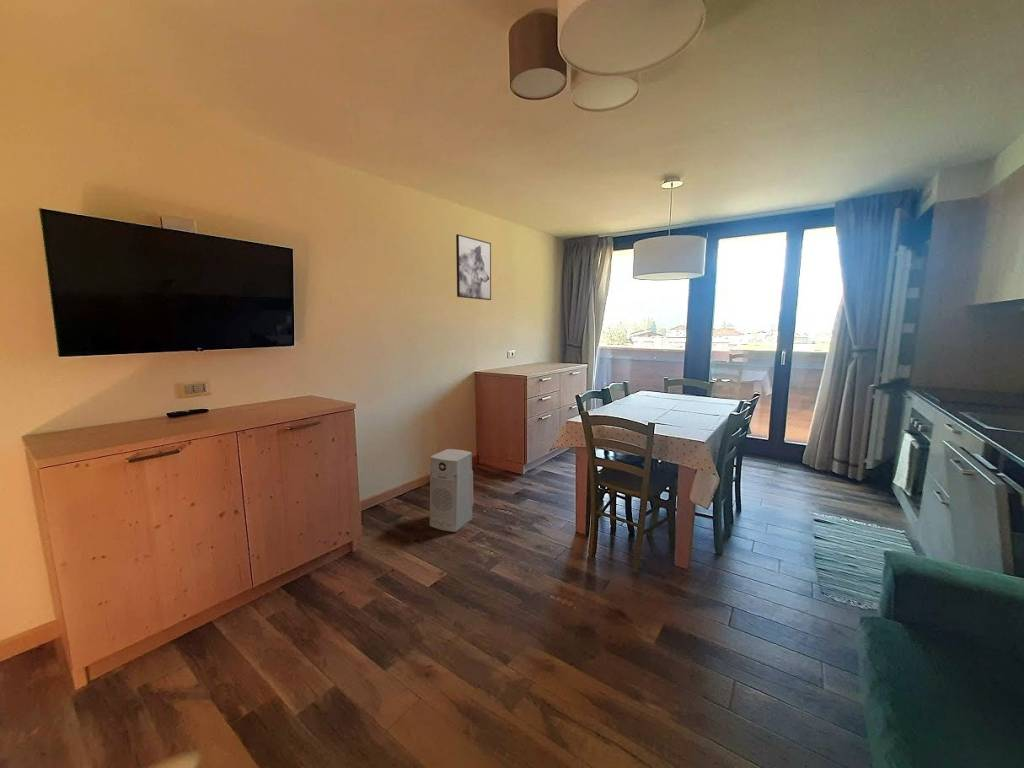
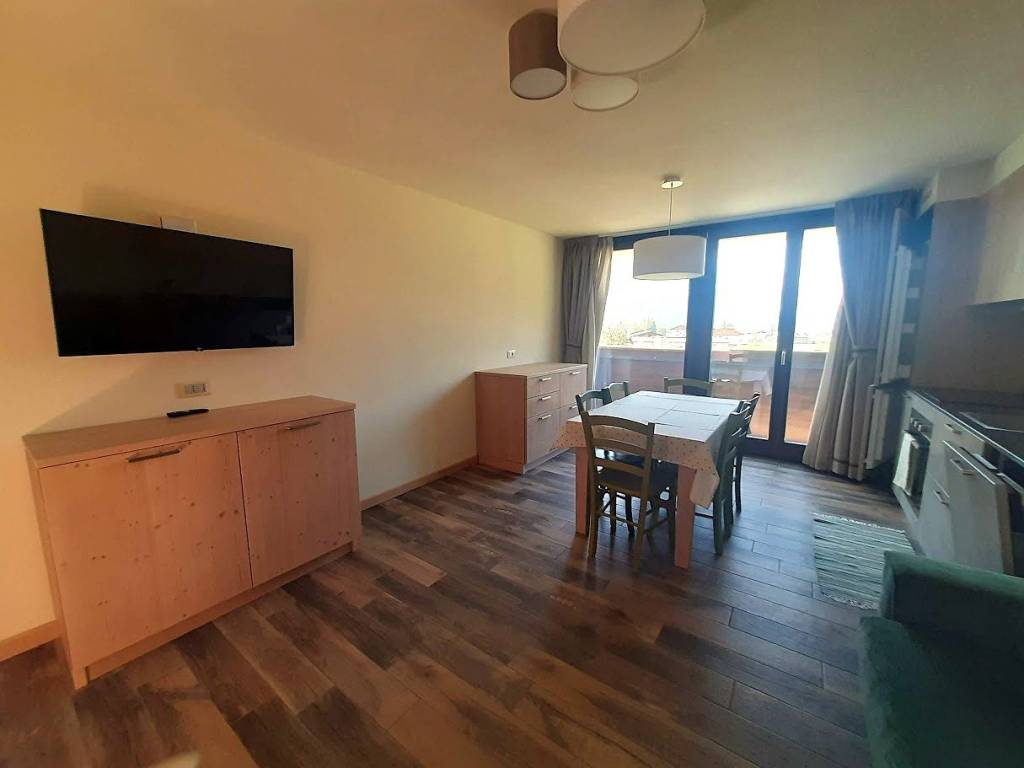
- wall art (474, 269)
- air purifier (451, 488)
